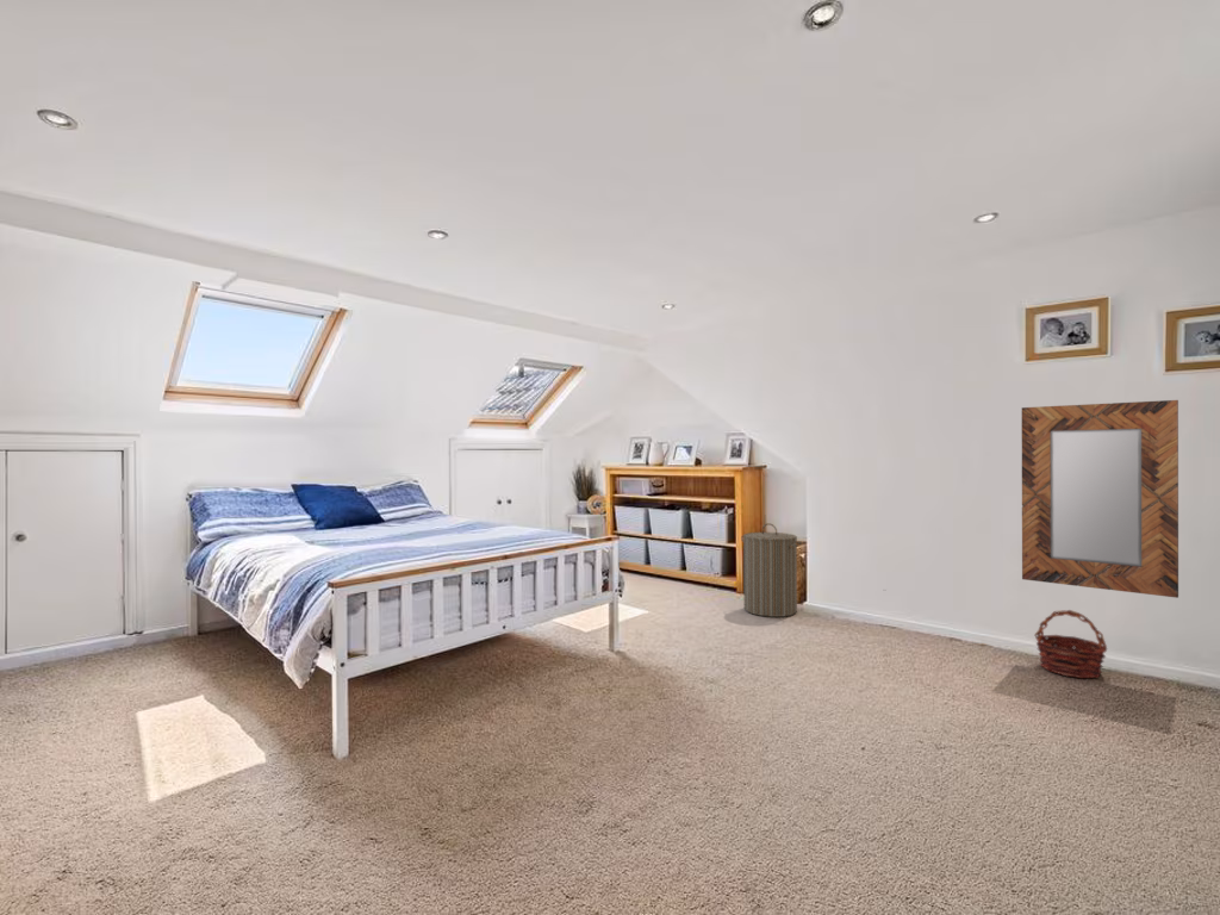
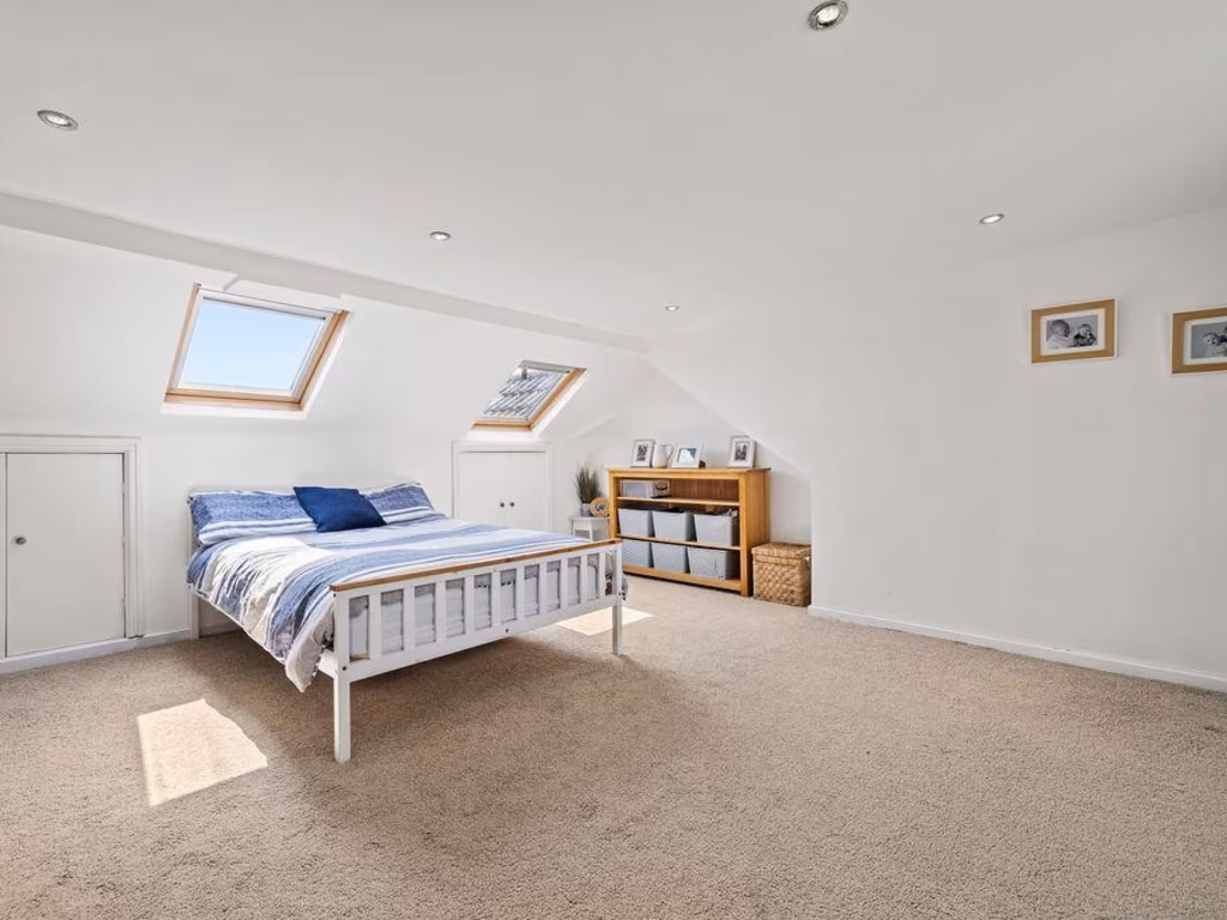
- home mirror (1095, 496)
- laundry hamper (770, 566)
- basket (1069, 640)
